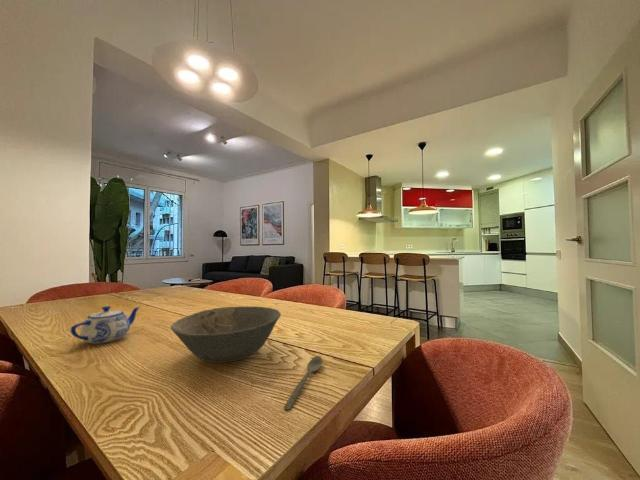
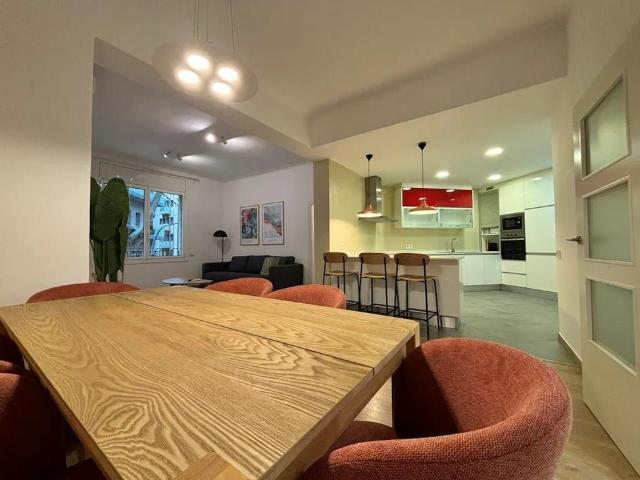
- spoon (305, 378)
- bowl (228, 334)
- teapot (109, 321)
